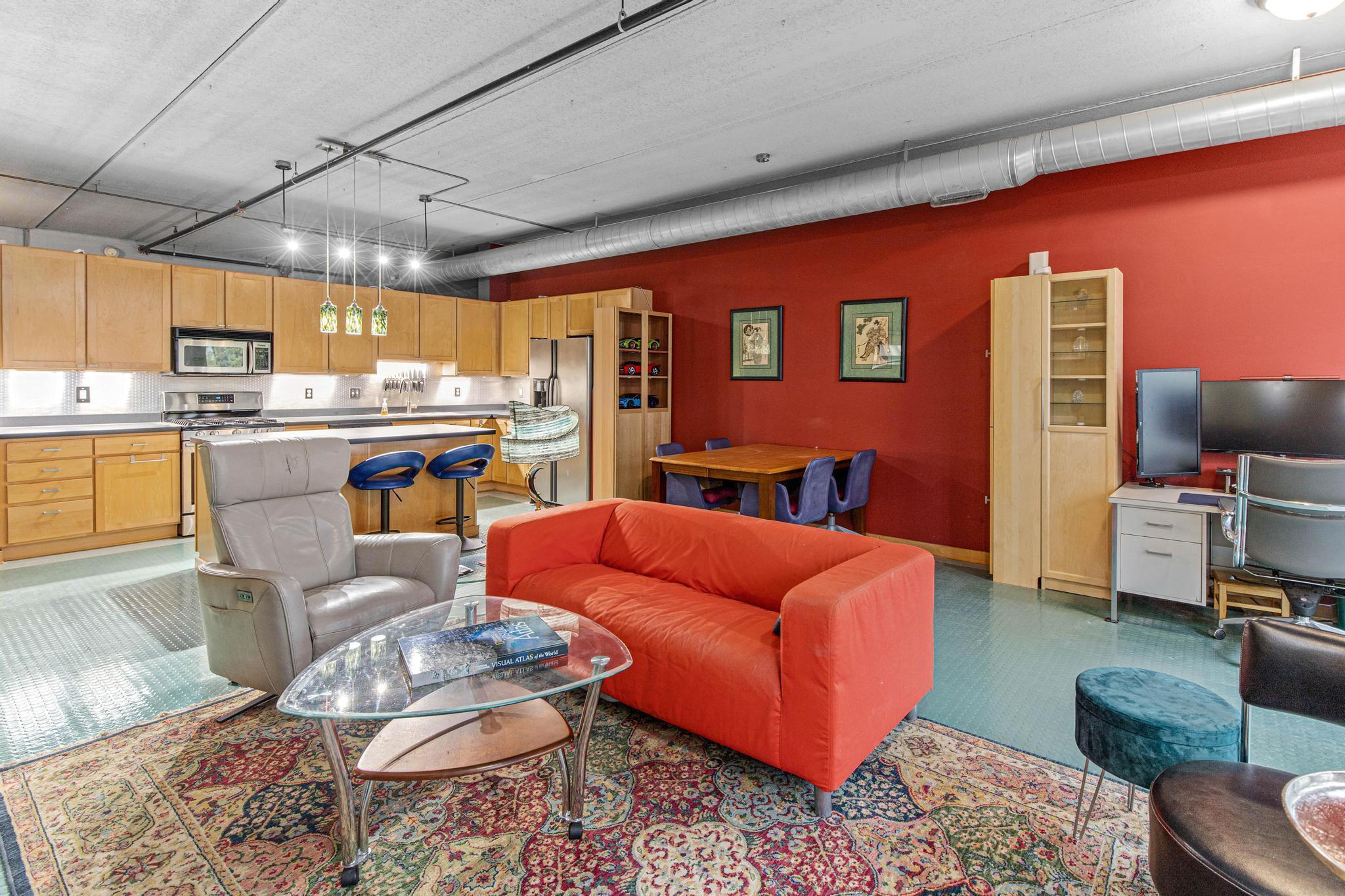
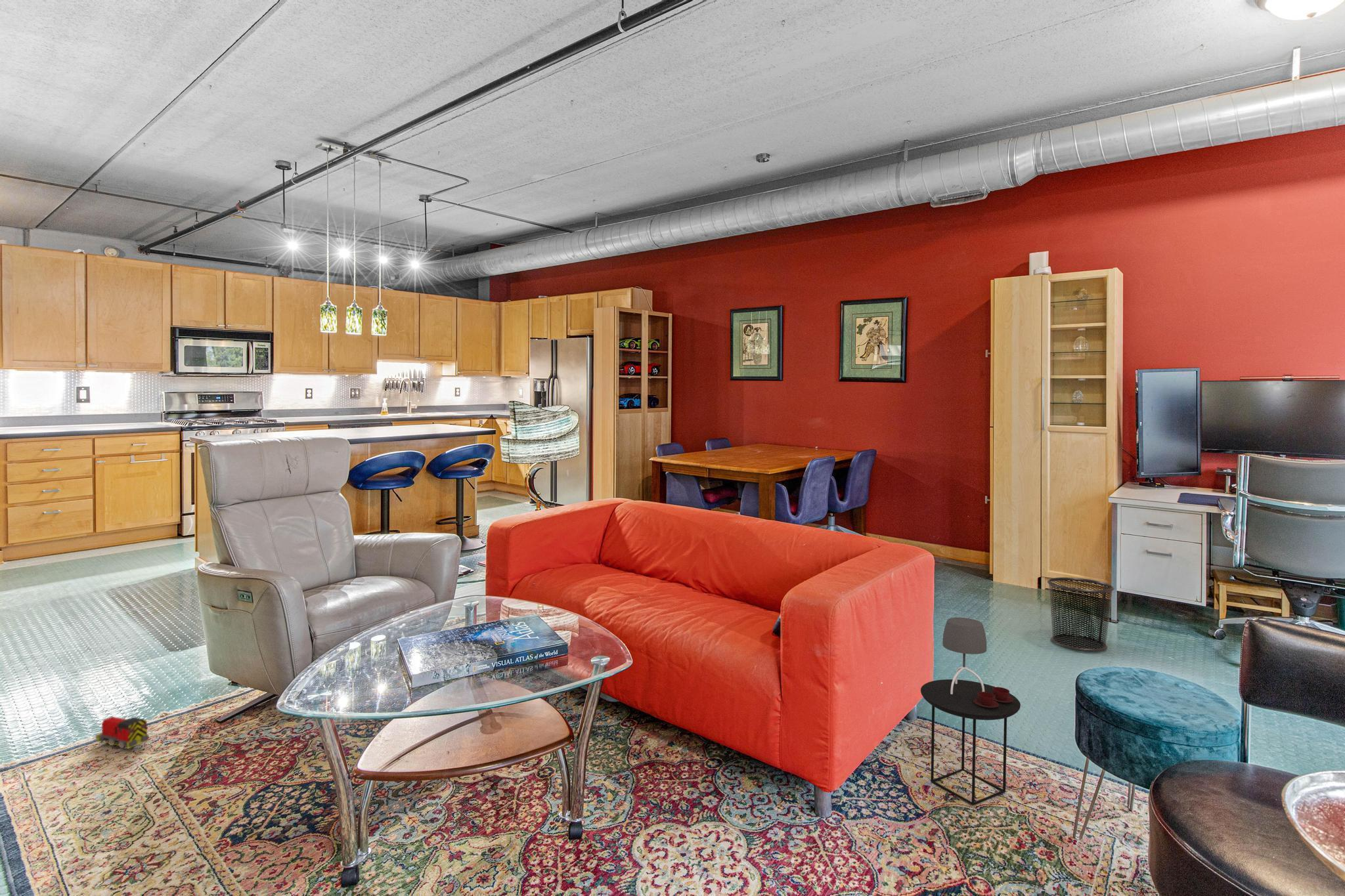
+ toy train (122, 731)
+ side table (969, 706)
+ waste bin (1079, 613)
